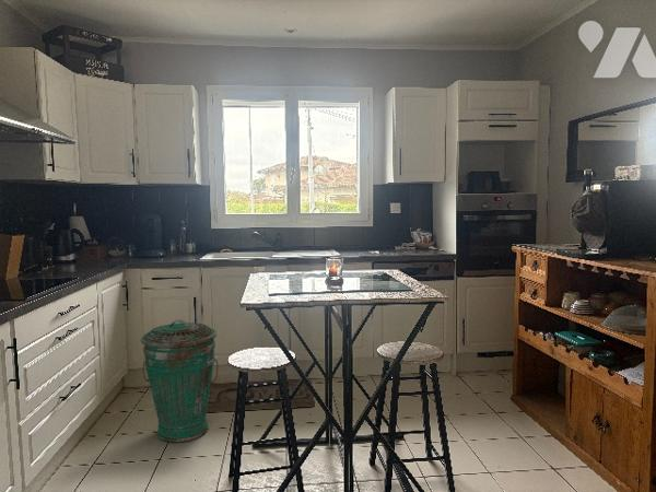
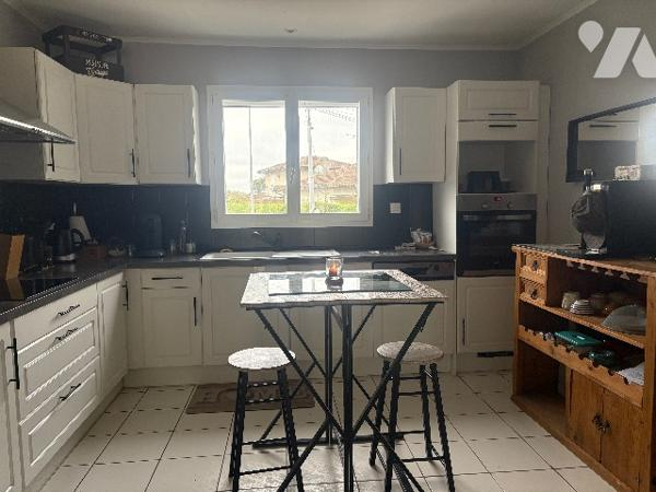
- trash can (180, 376)
